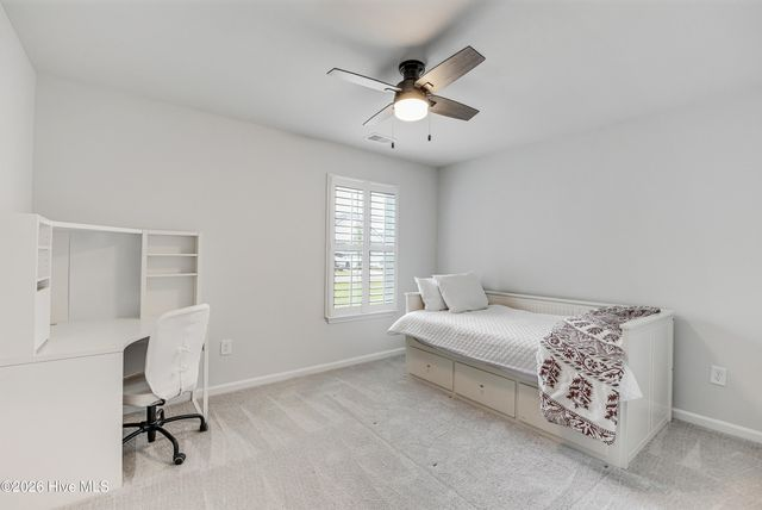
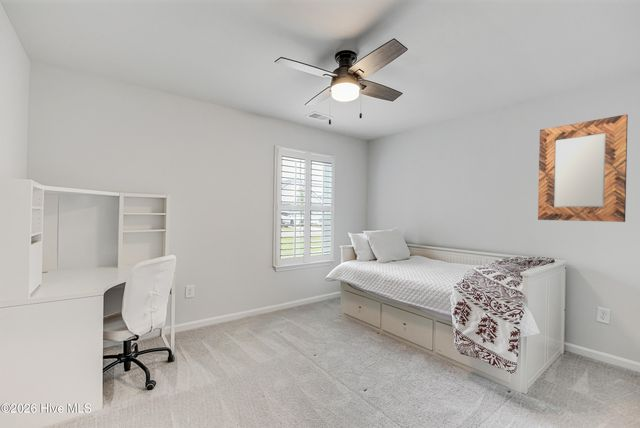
+ home mirror (578, 172)
